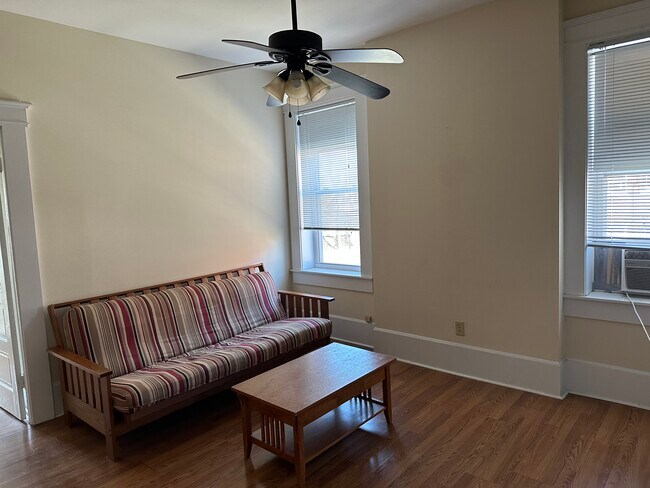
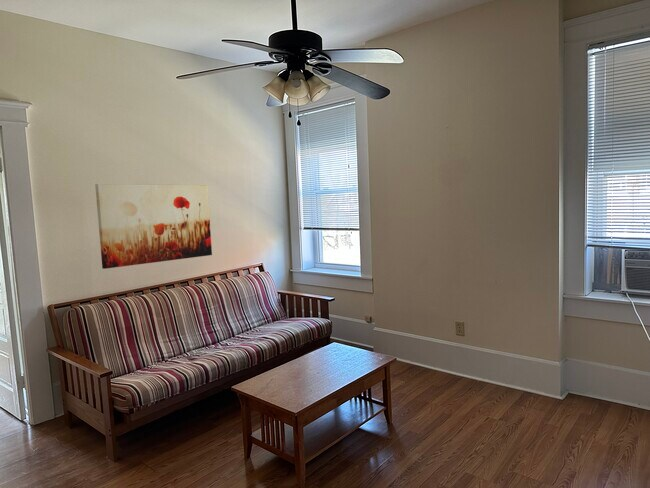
+ wall art (159, 223)
